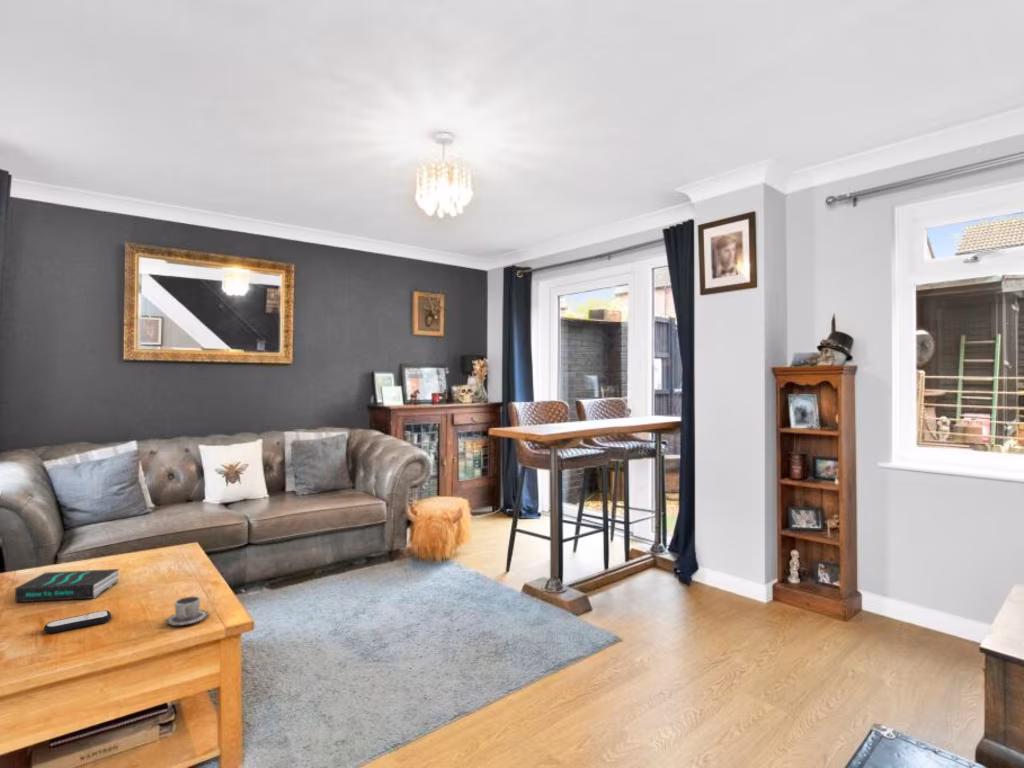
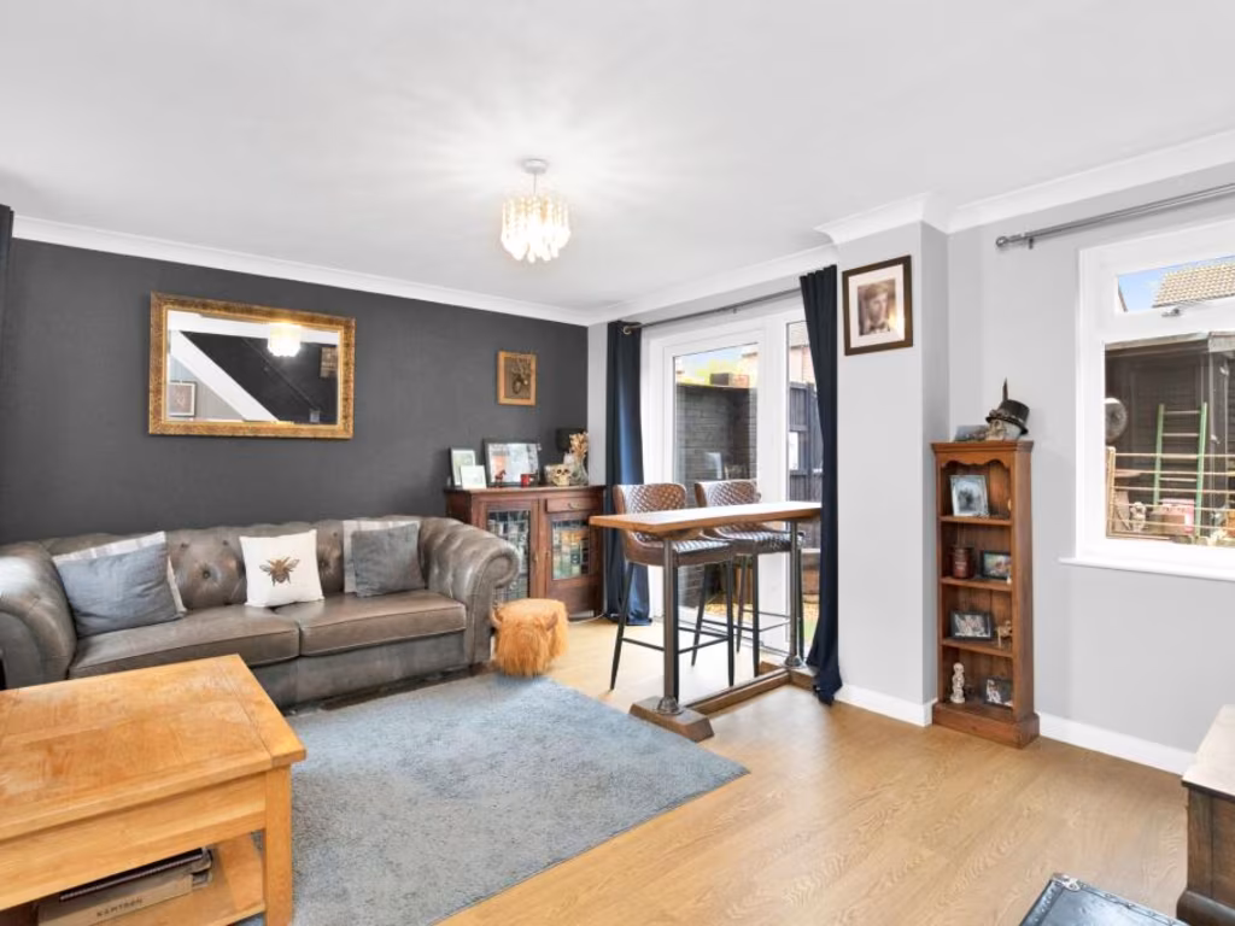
- remote control (78, 621)
- cup (187, 609)
- book (69, 584)
